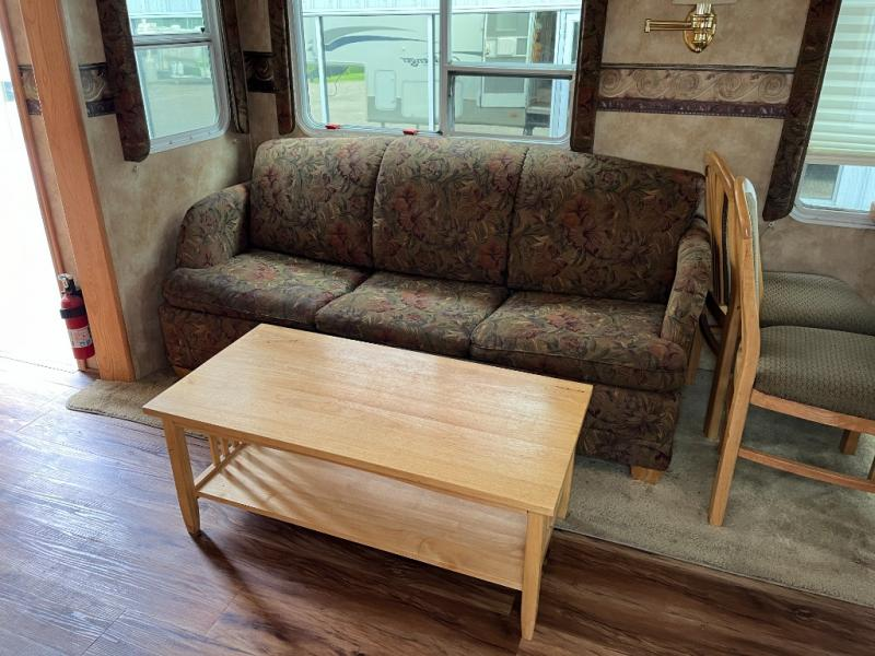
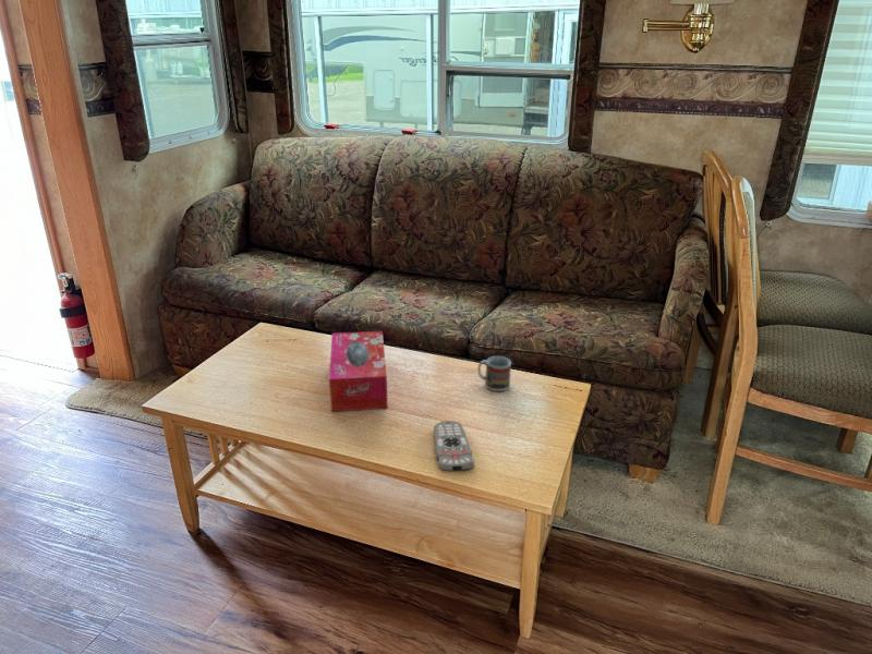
+ cup (493, 372)
+ tissue box (358, 368)
+ remote control (451, 445)
